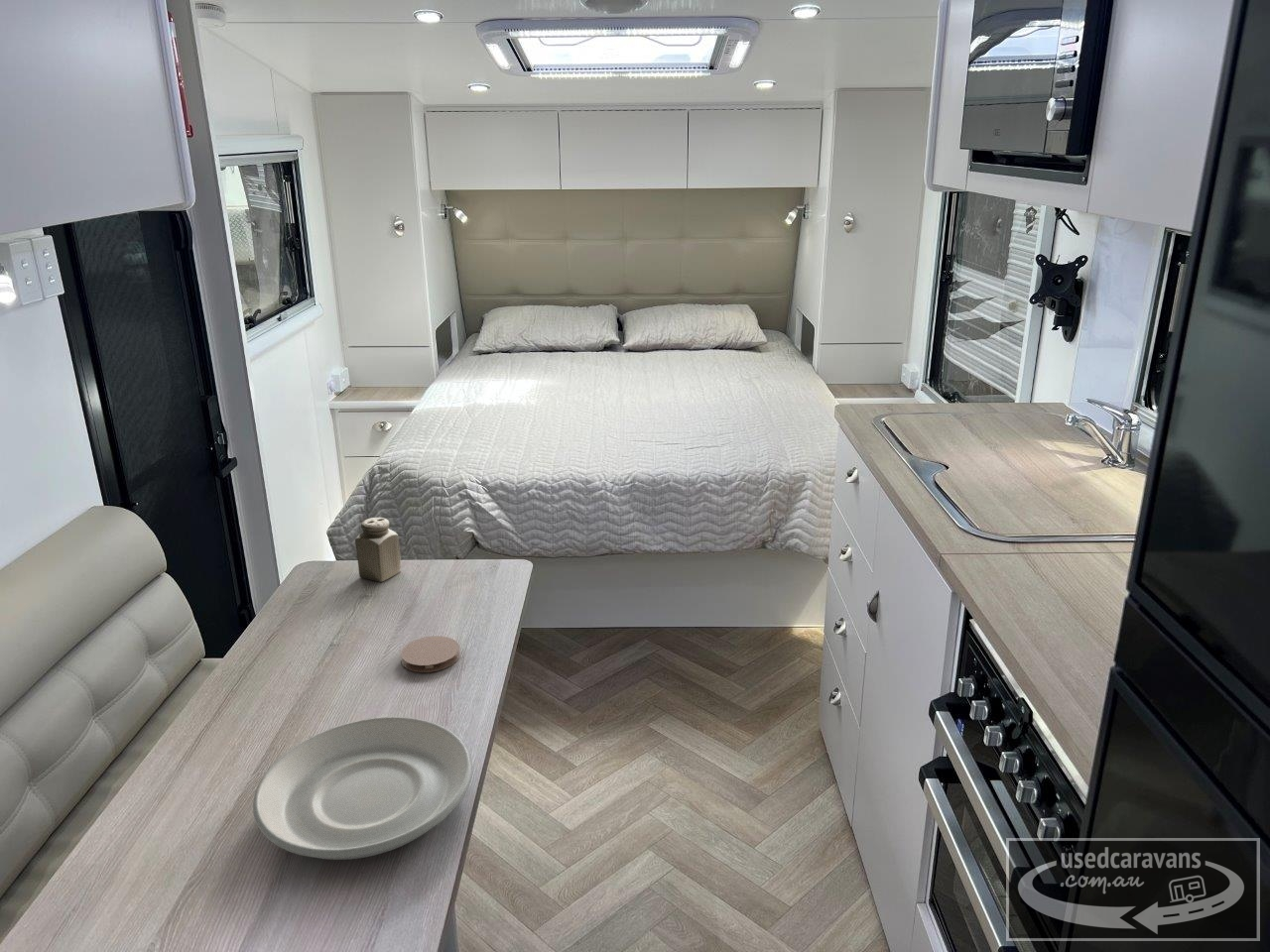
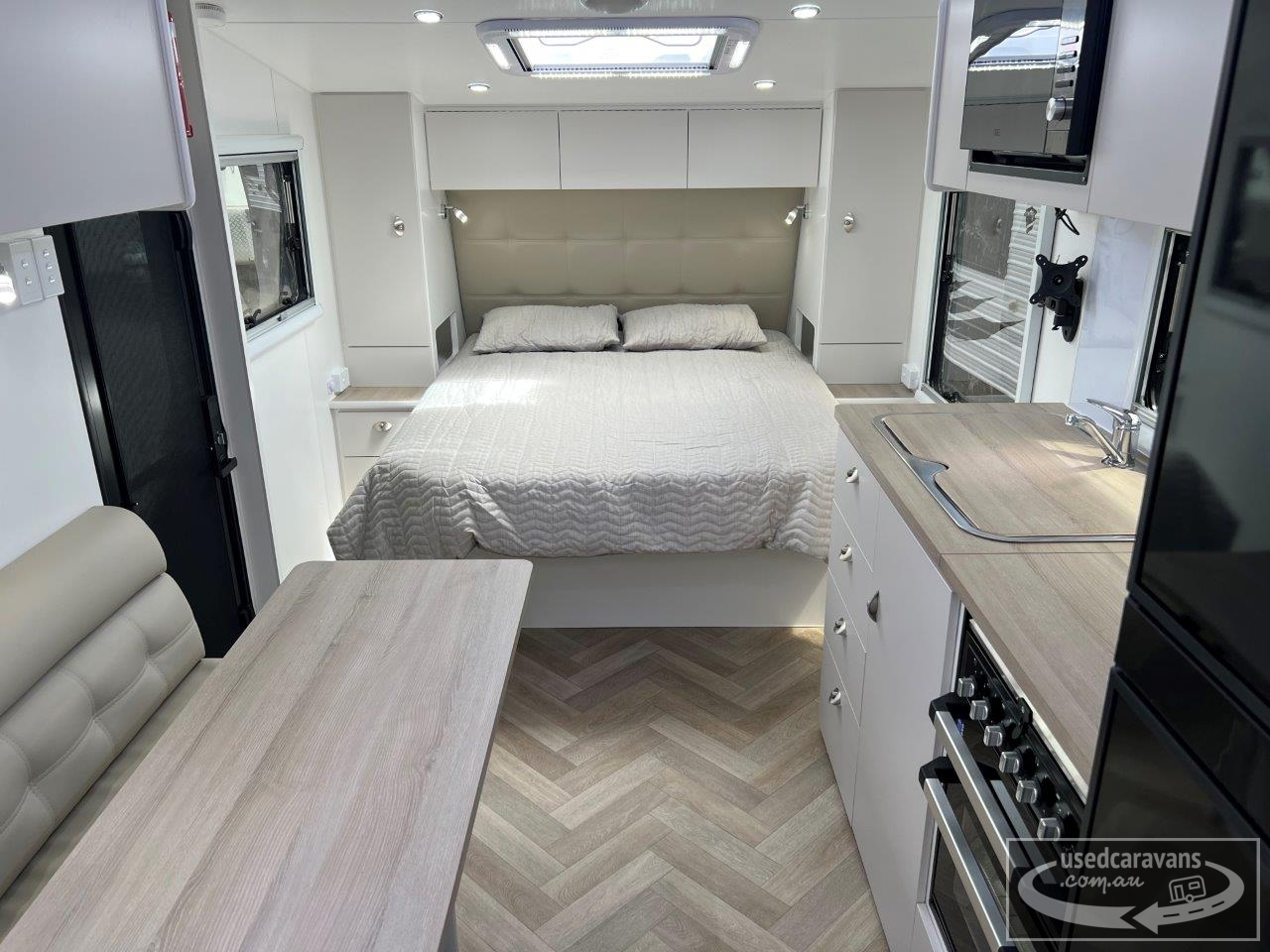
- salt shaker (377, 546)
- plate (367, 789)
- coaster (430, 654)
